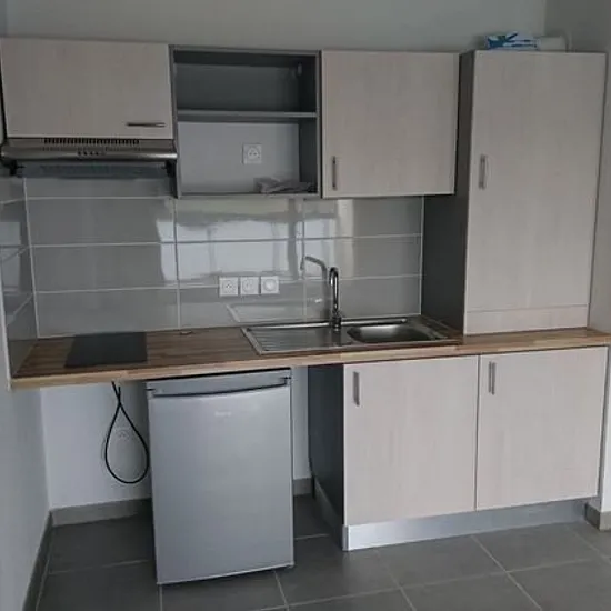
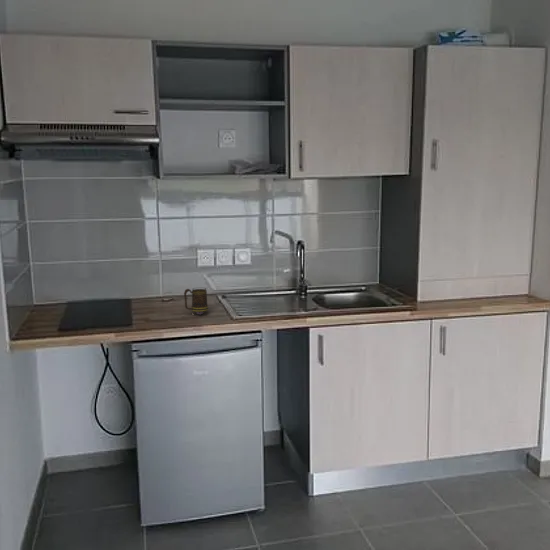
+ mug (196, 301)
